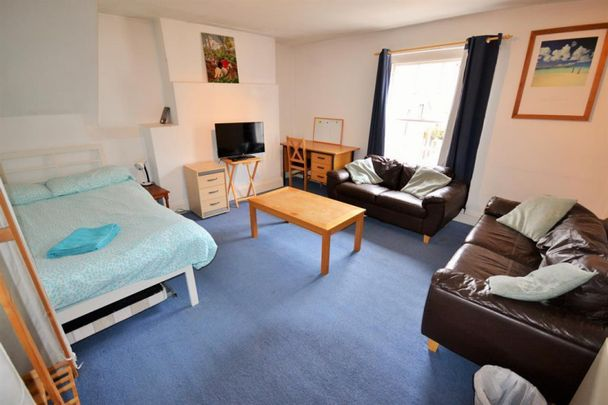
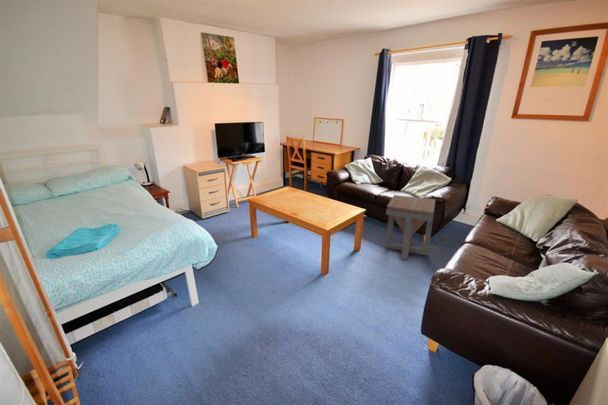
+ side table (409, 227)
